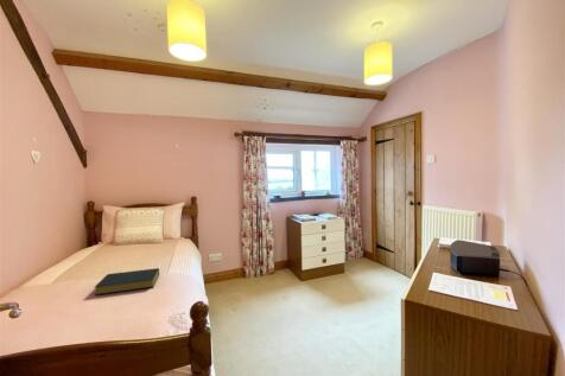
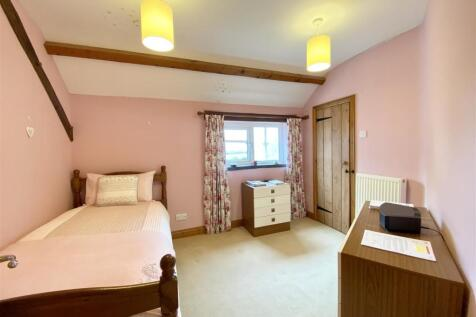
- hardback book (129, 280)
